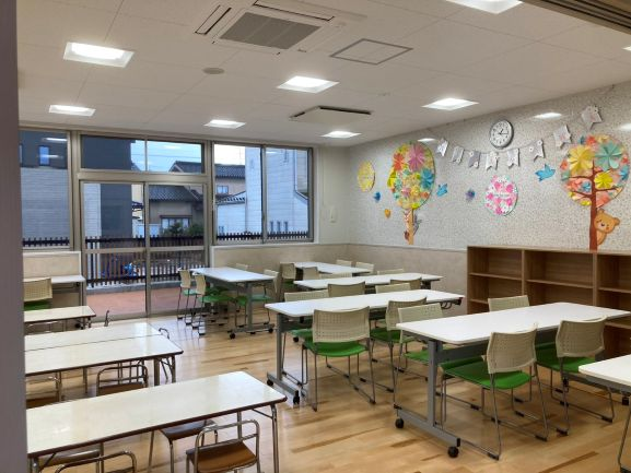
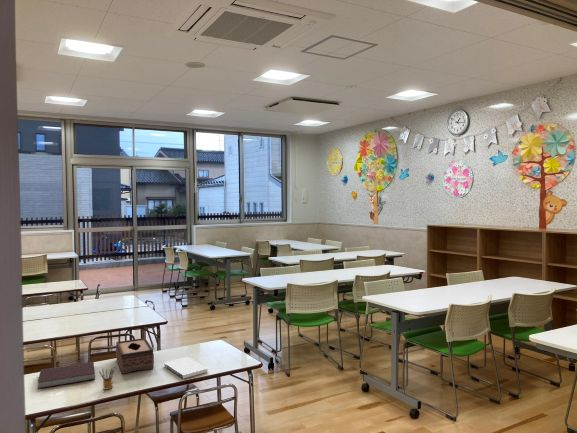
+ tissue box (134, 354)
+ pencil box (107, 378)
+ notebook (67, 374)
+ book (185, 367)
